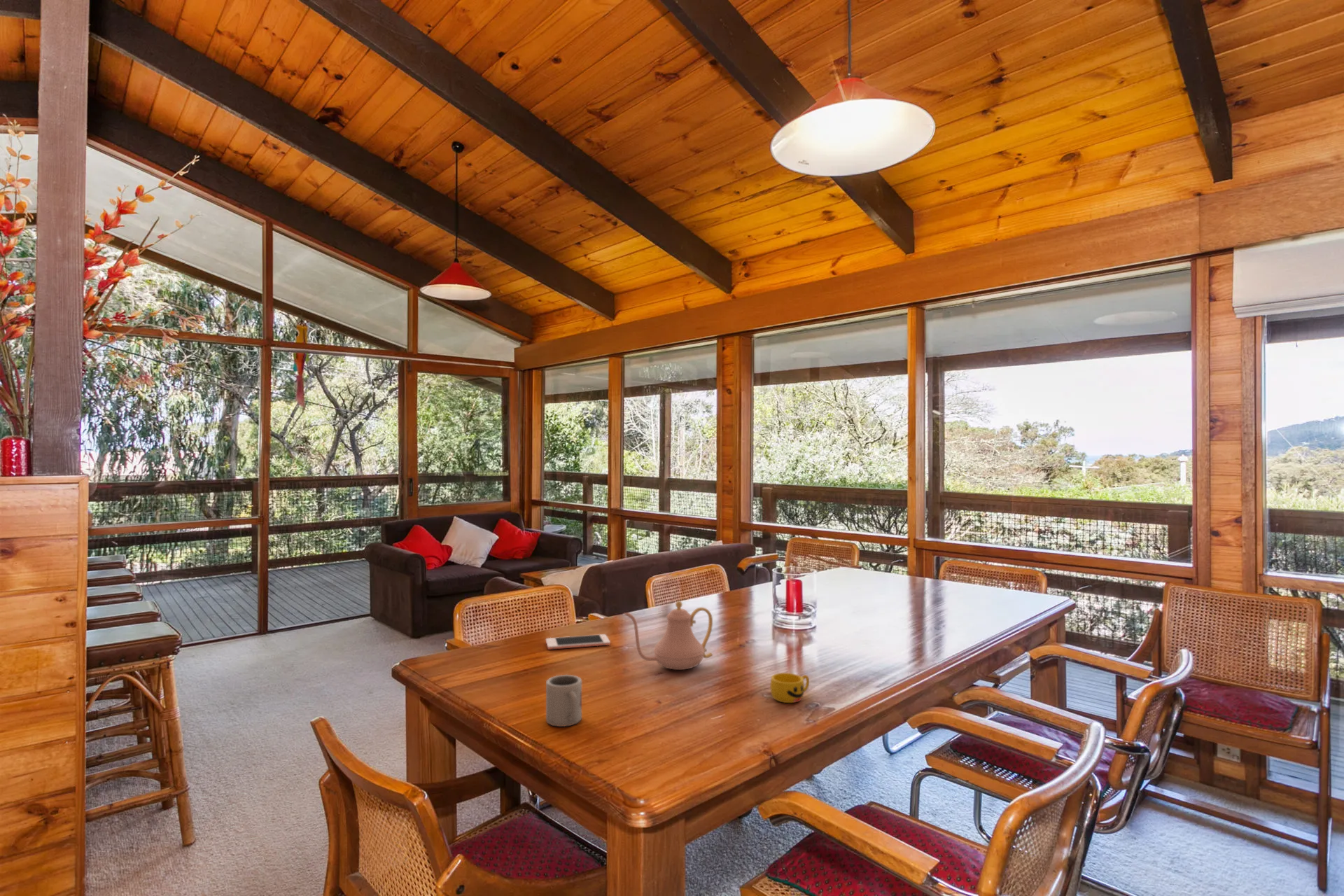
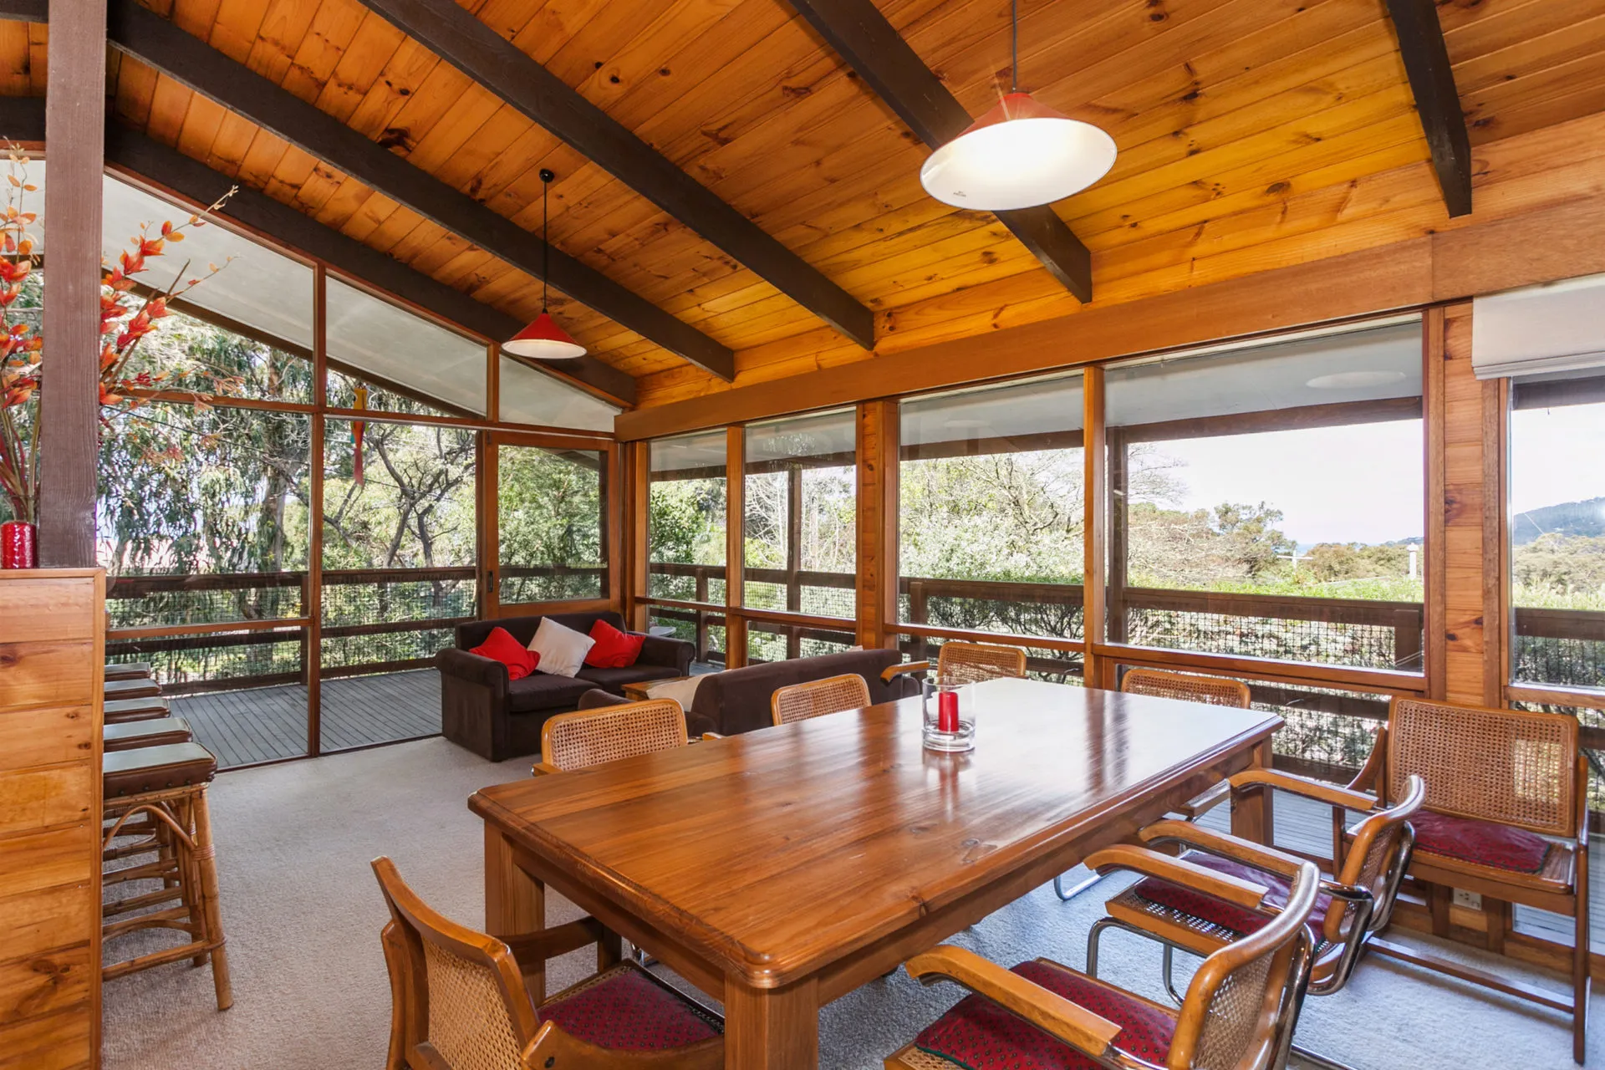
- teapot (668, 634)
- cup (791, 687)
- cell phone (578, 641)
- cup (566, 701)
